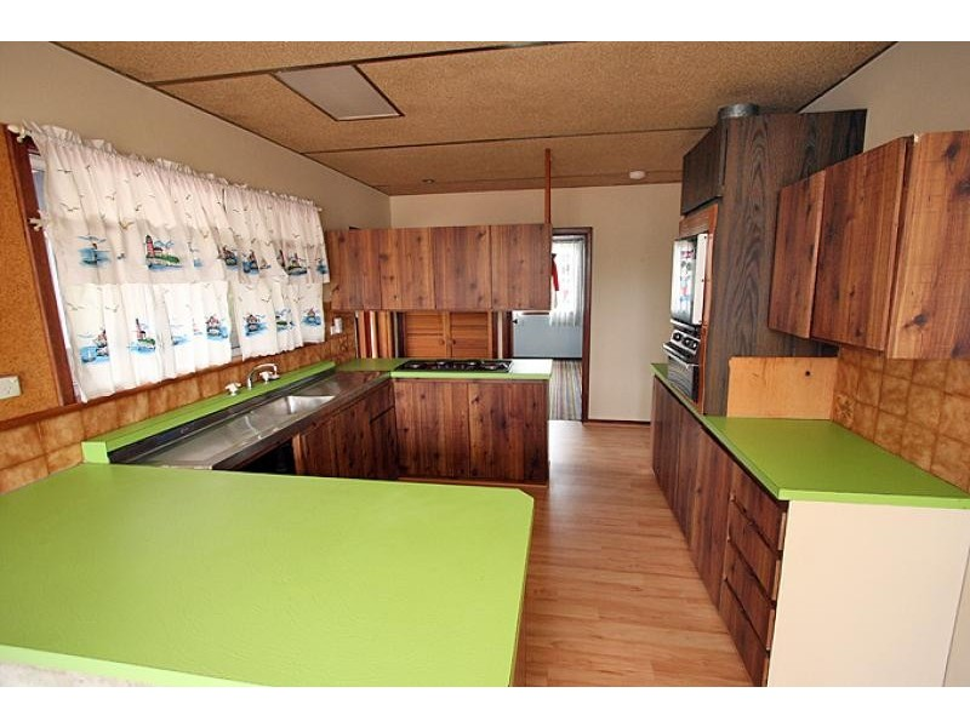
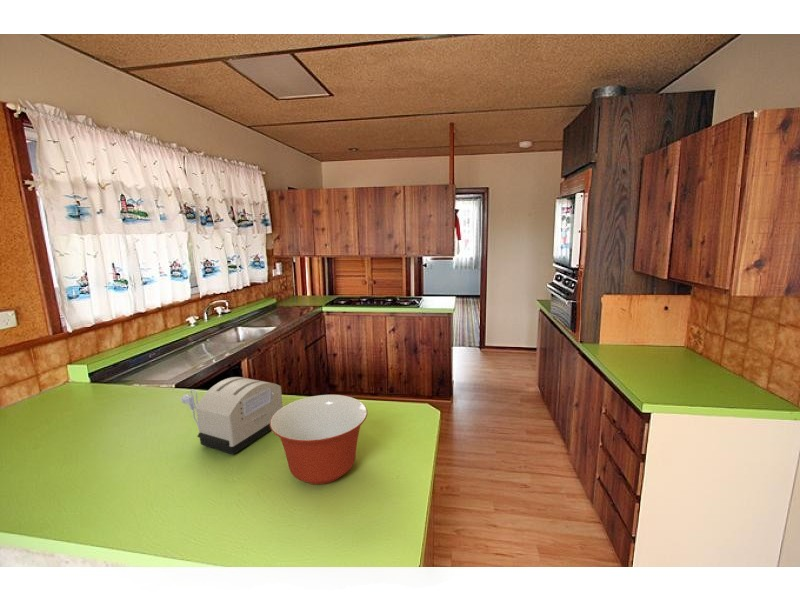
+ toaster (230, 406)
+ mixing bowl (321, 442)
